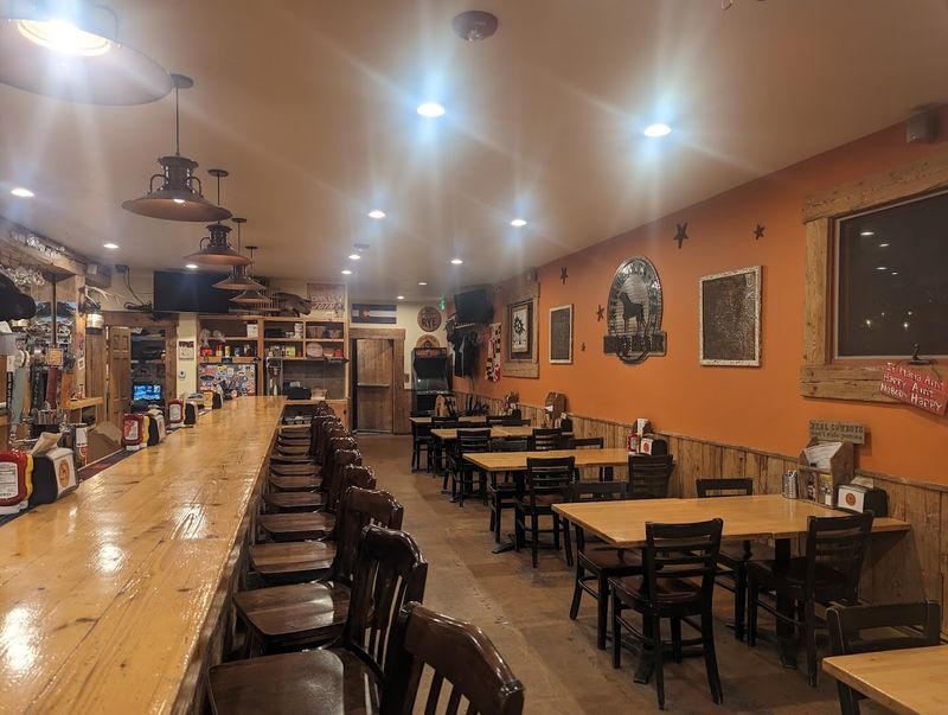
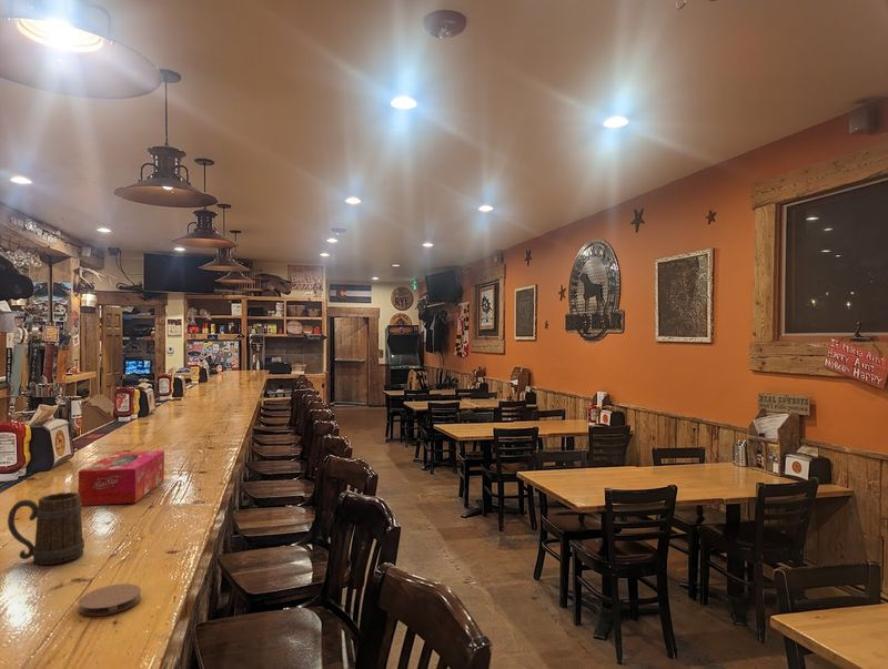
+ coaster (110, 599)
+ tissue box (124, 475)
+ beer mug (47, 528)
